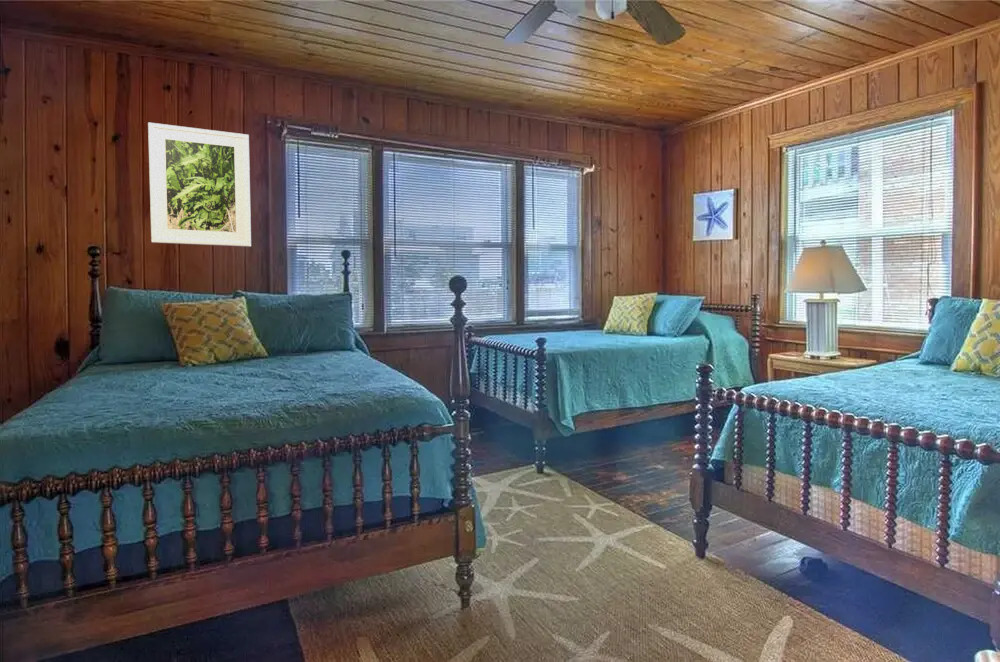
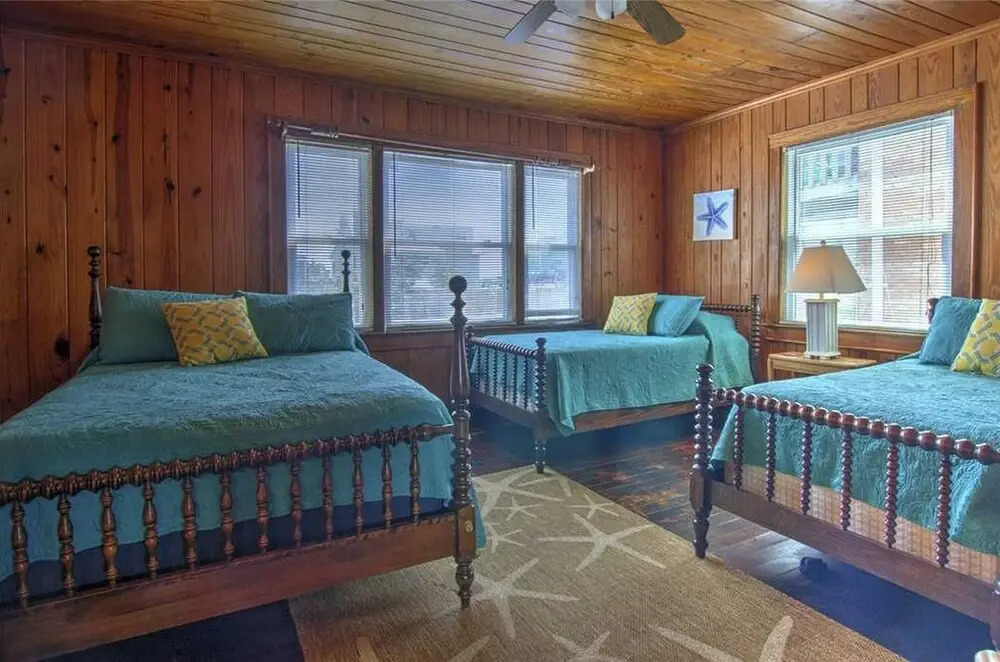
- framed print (201, 187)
